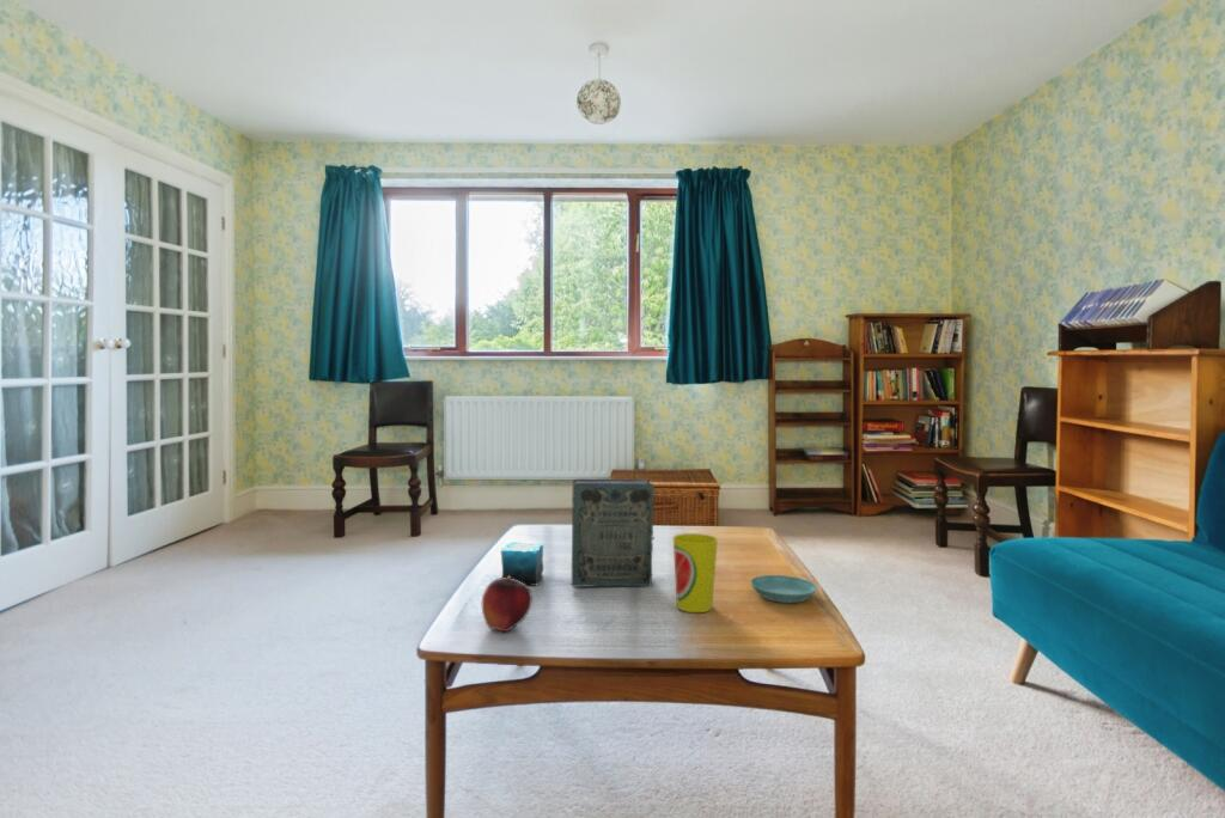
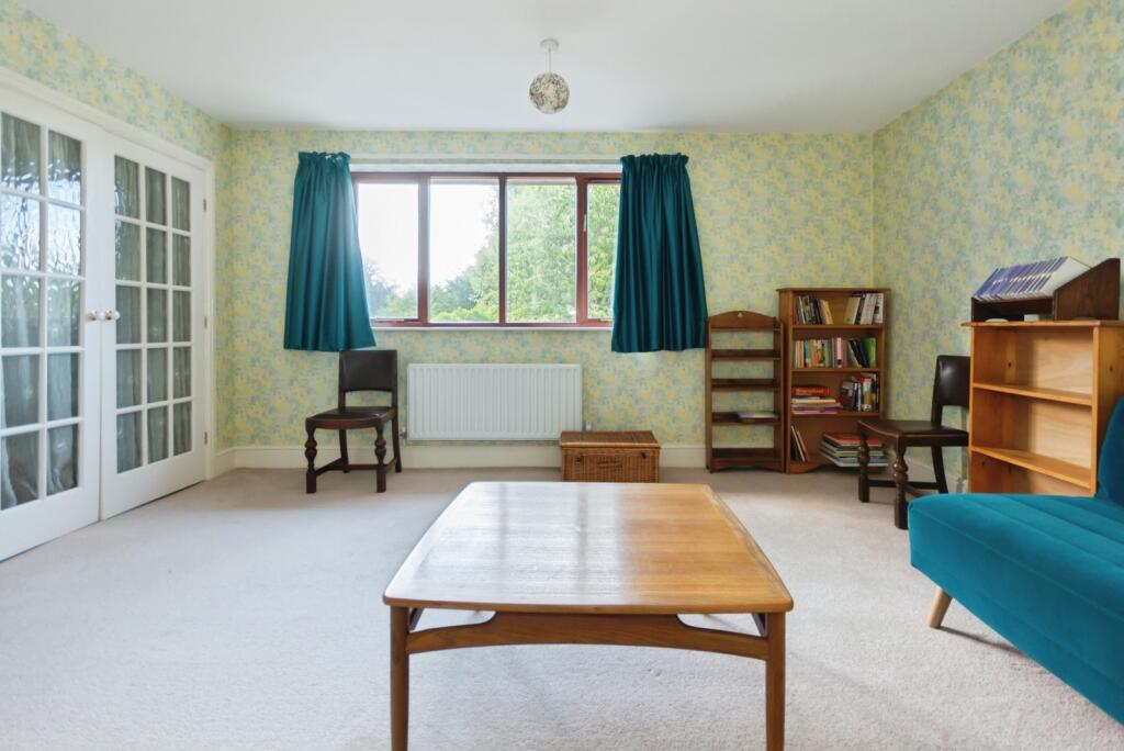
- saucer (782, 590)
- candle (522, 555)
- cup (694, 572)
- book (611, 531)
- fruit (506, 603)
